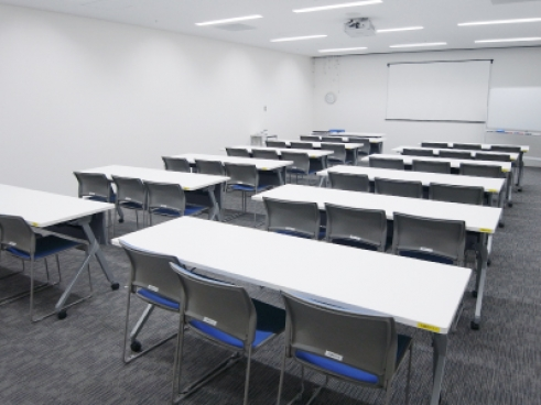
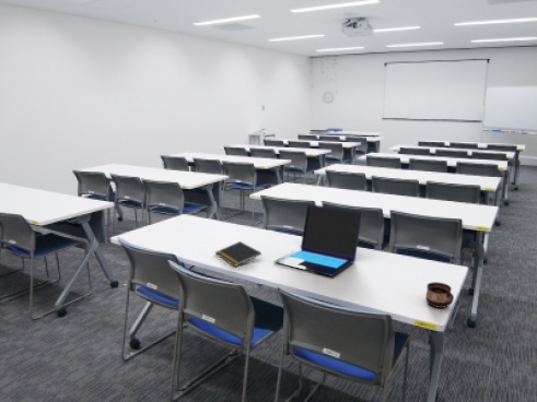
+ cup (439, 295)
+ notepad (237, 252)
+ laptop (318, 237)
